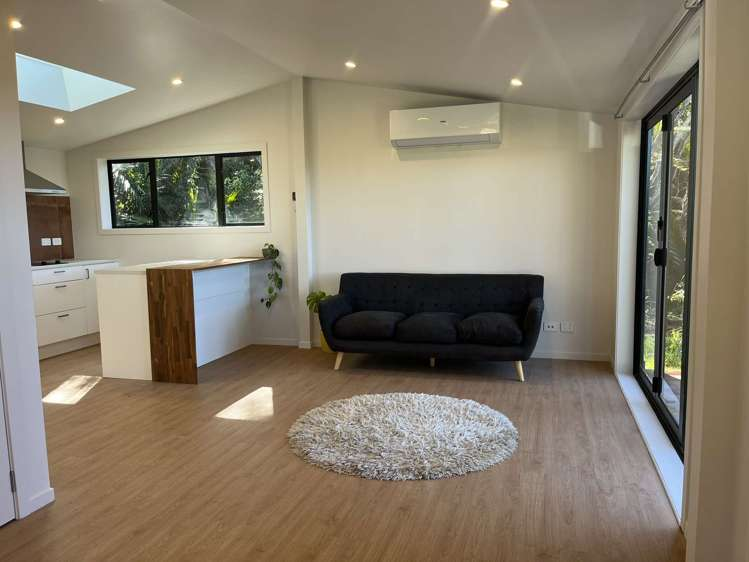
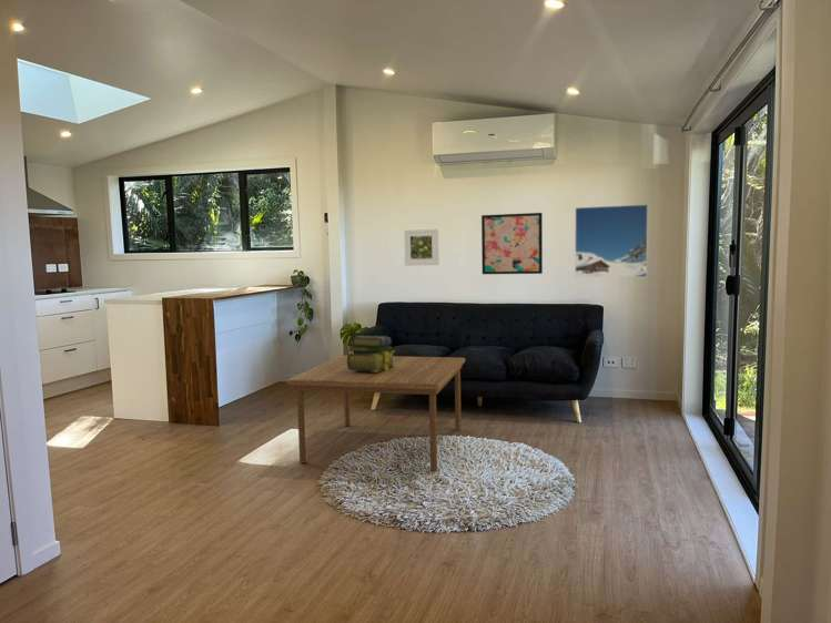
+ coffee table (386, 392)
+ wall art (511, 244)
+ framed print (420, 247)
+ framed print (610, 242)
+ stack of books (371, 351)
